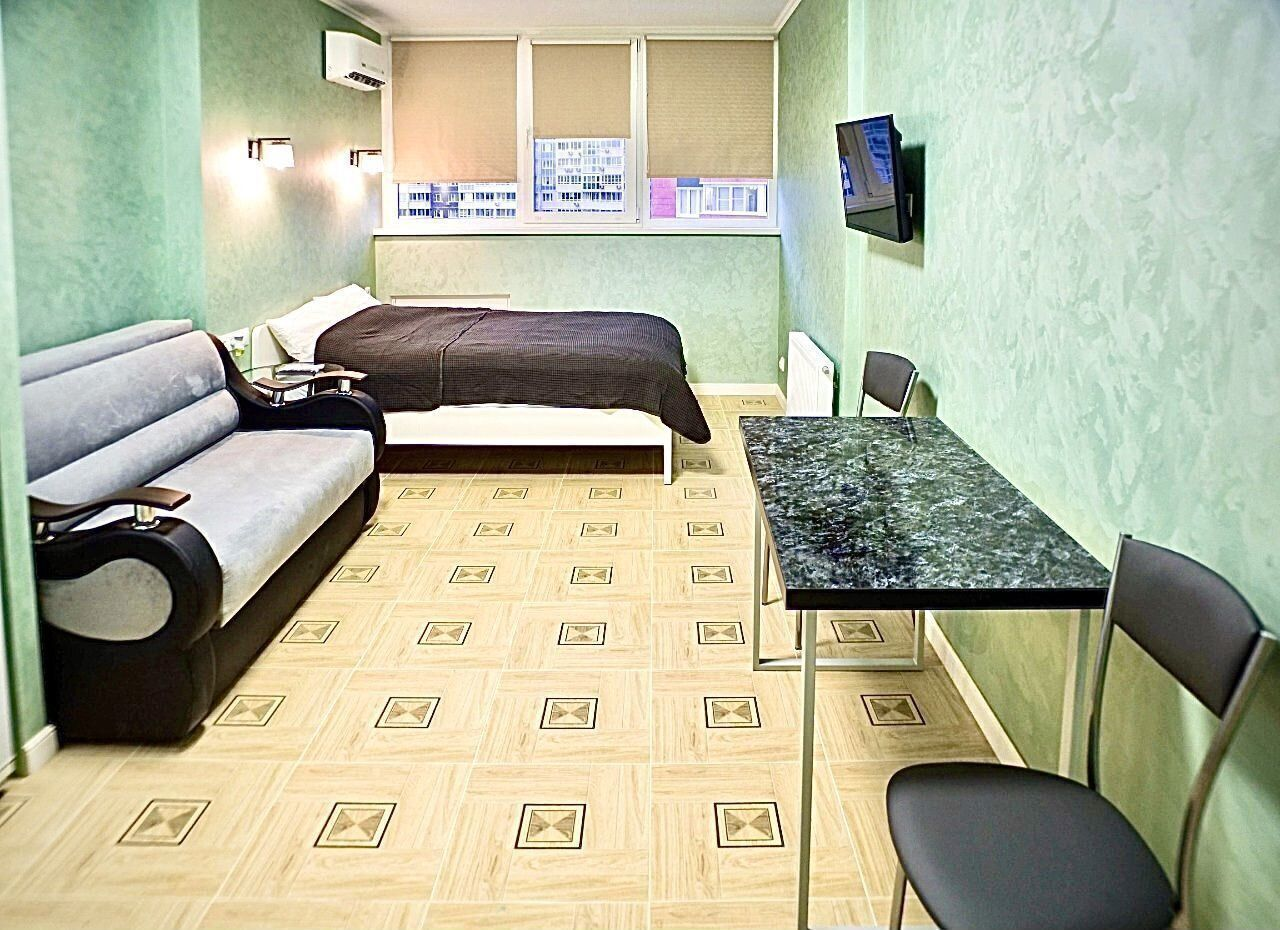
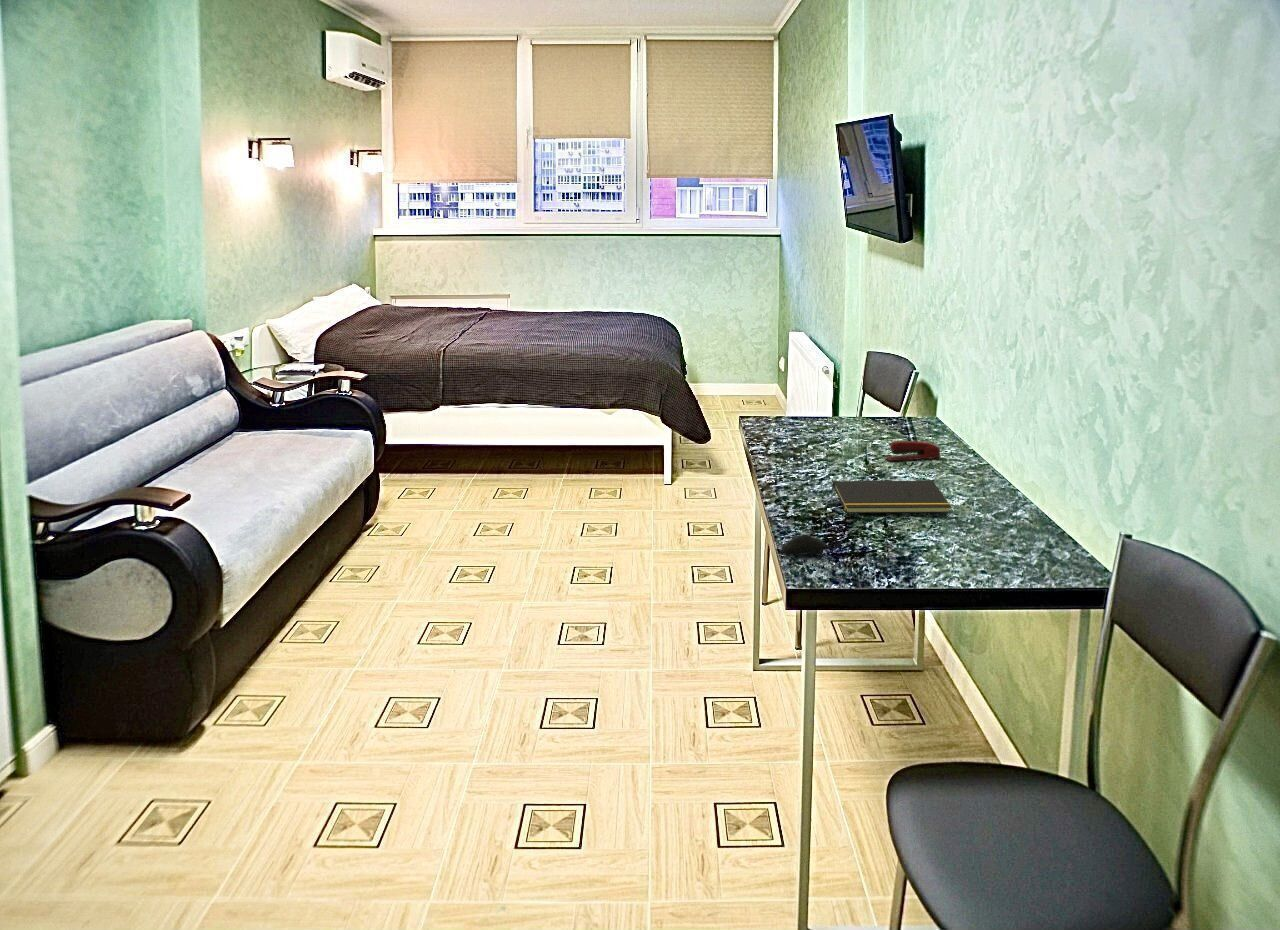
+ notepad (890, 496)
+ computer mouse (814, 542)
+ stapler (913, 449)
